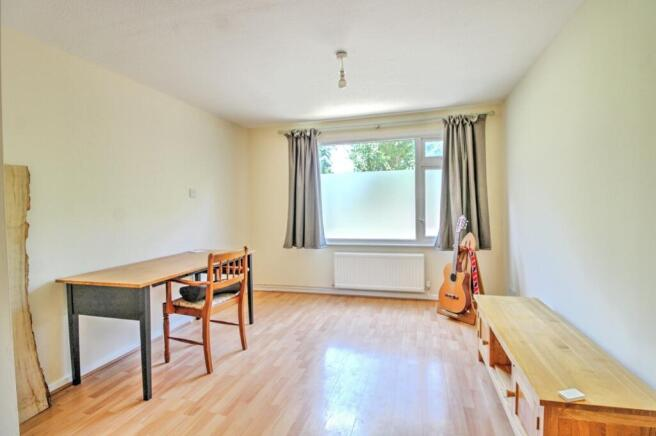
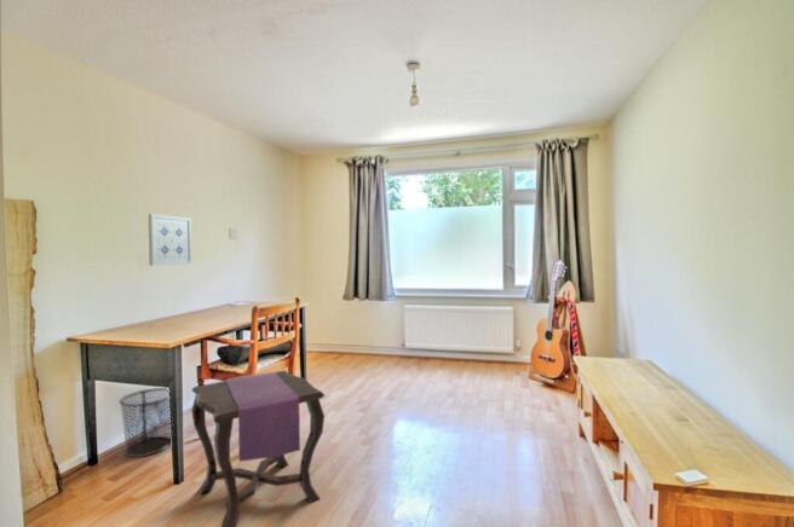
+ waste bin (149, 421)
+ side table (257, 441)
+ wall art (171, 241)
